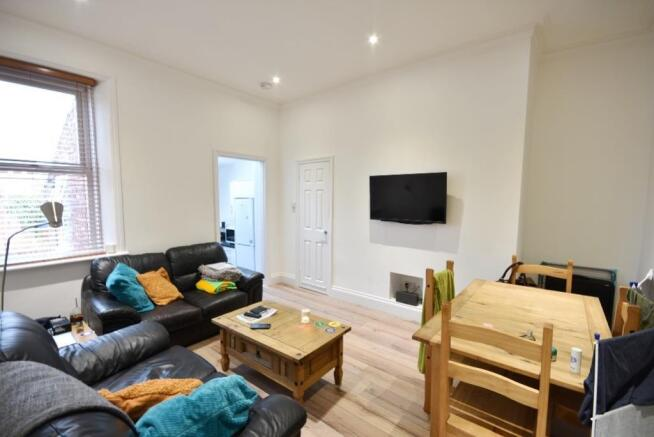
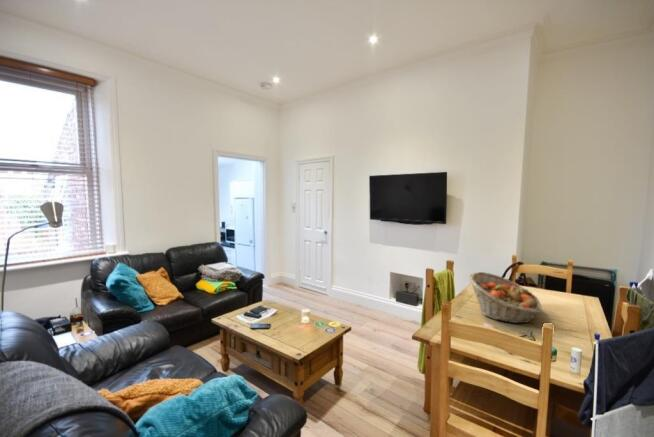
+ fruit basket (503, 295)
